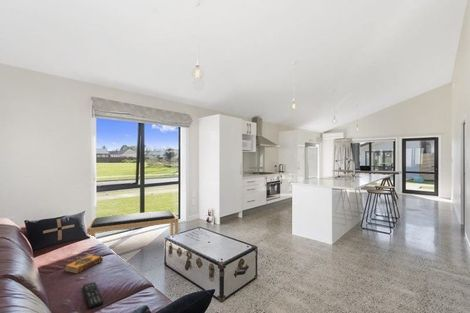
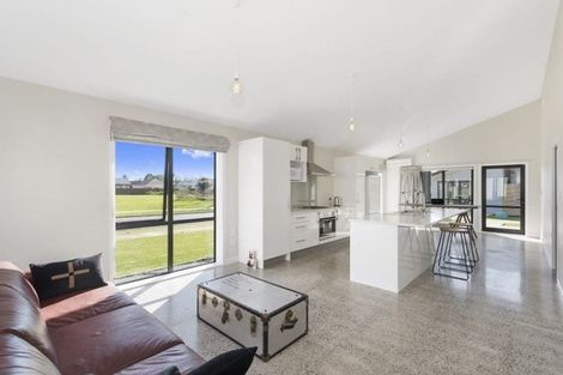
- bench (135, 227)
- hardback book (84, 263)
- remote control (92, 293)
